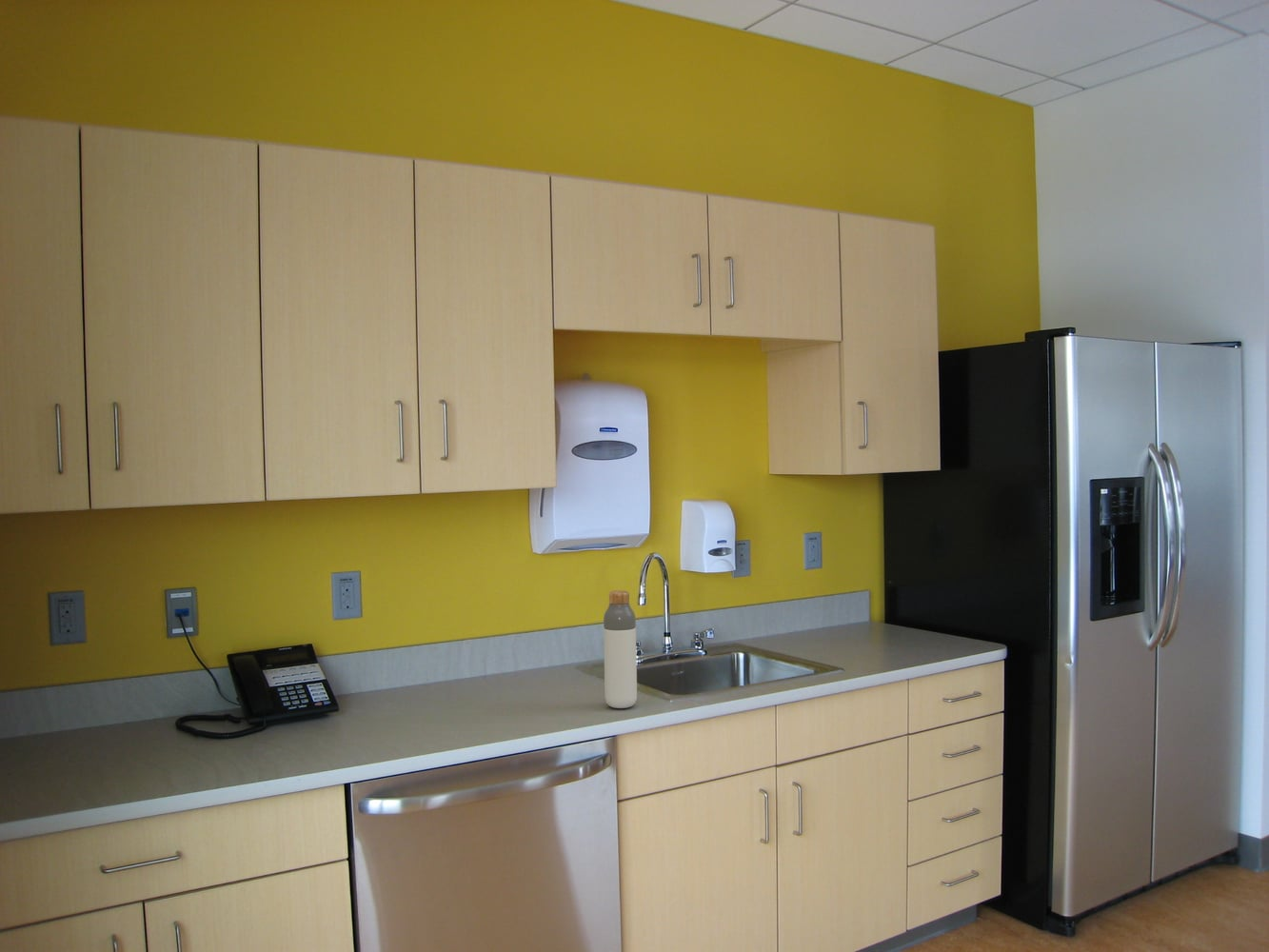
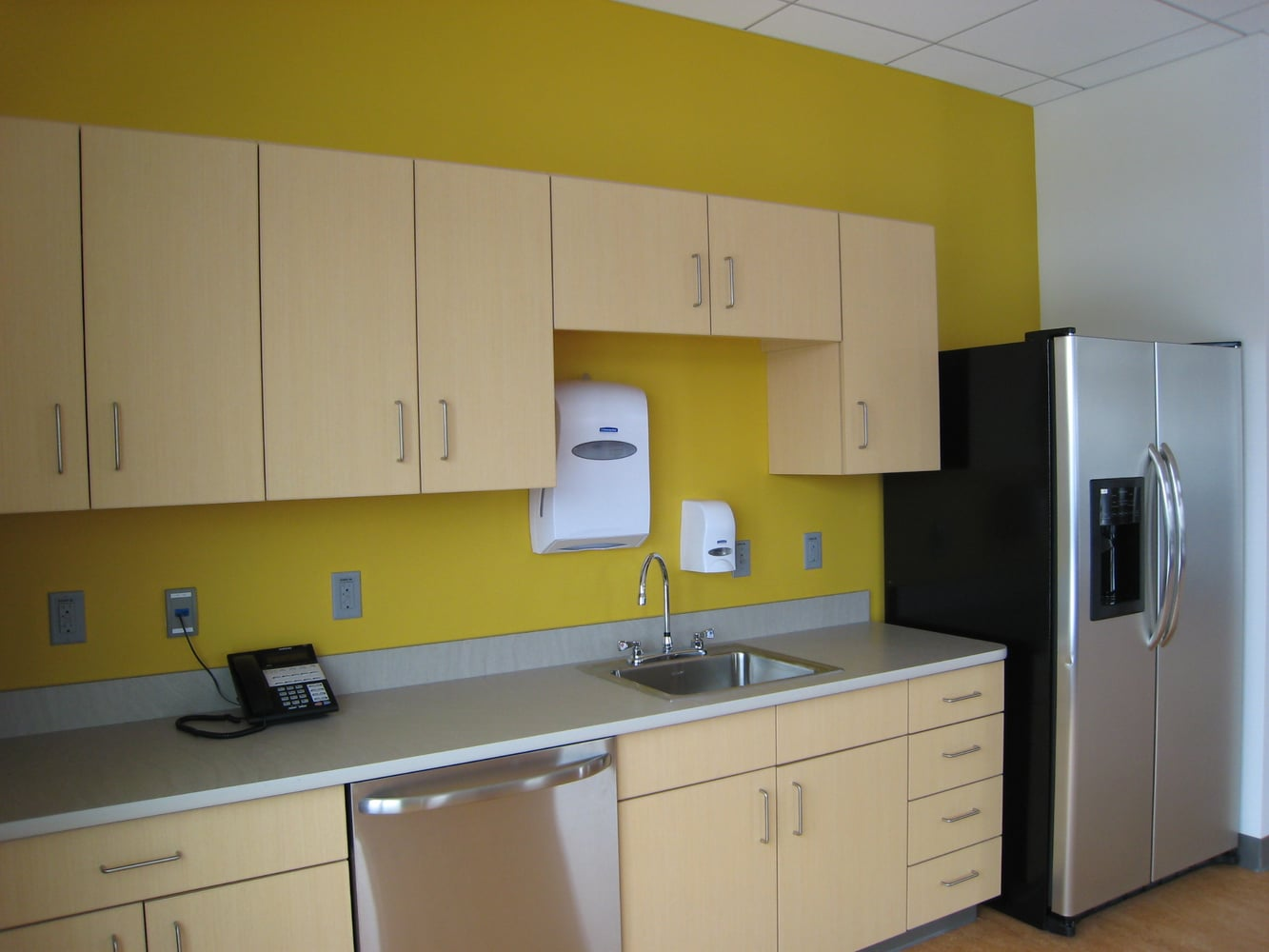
- bottle (620, 648)
